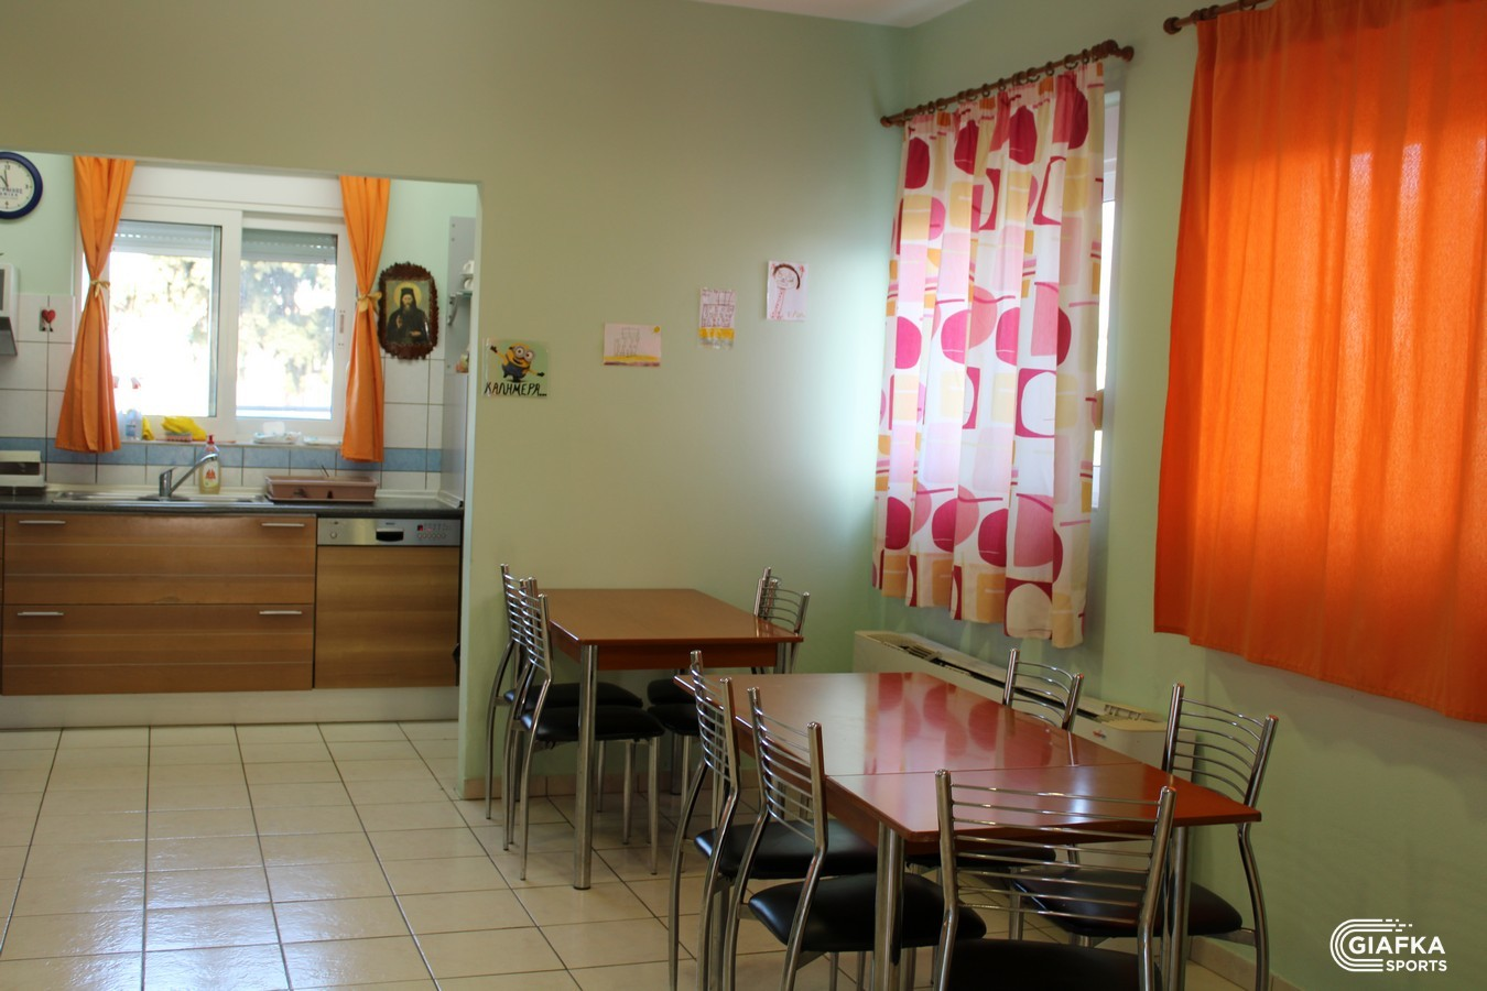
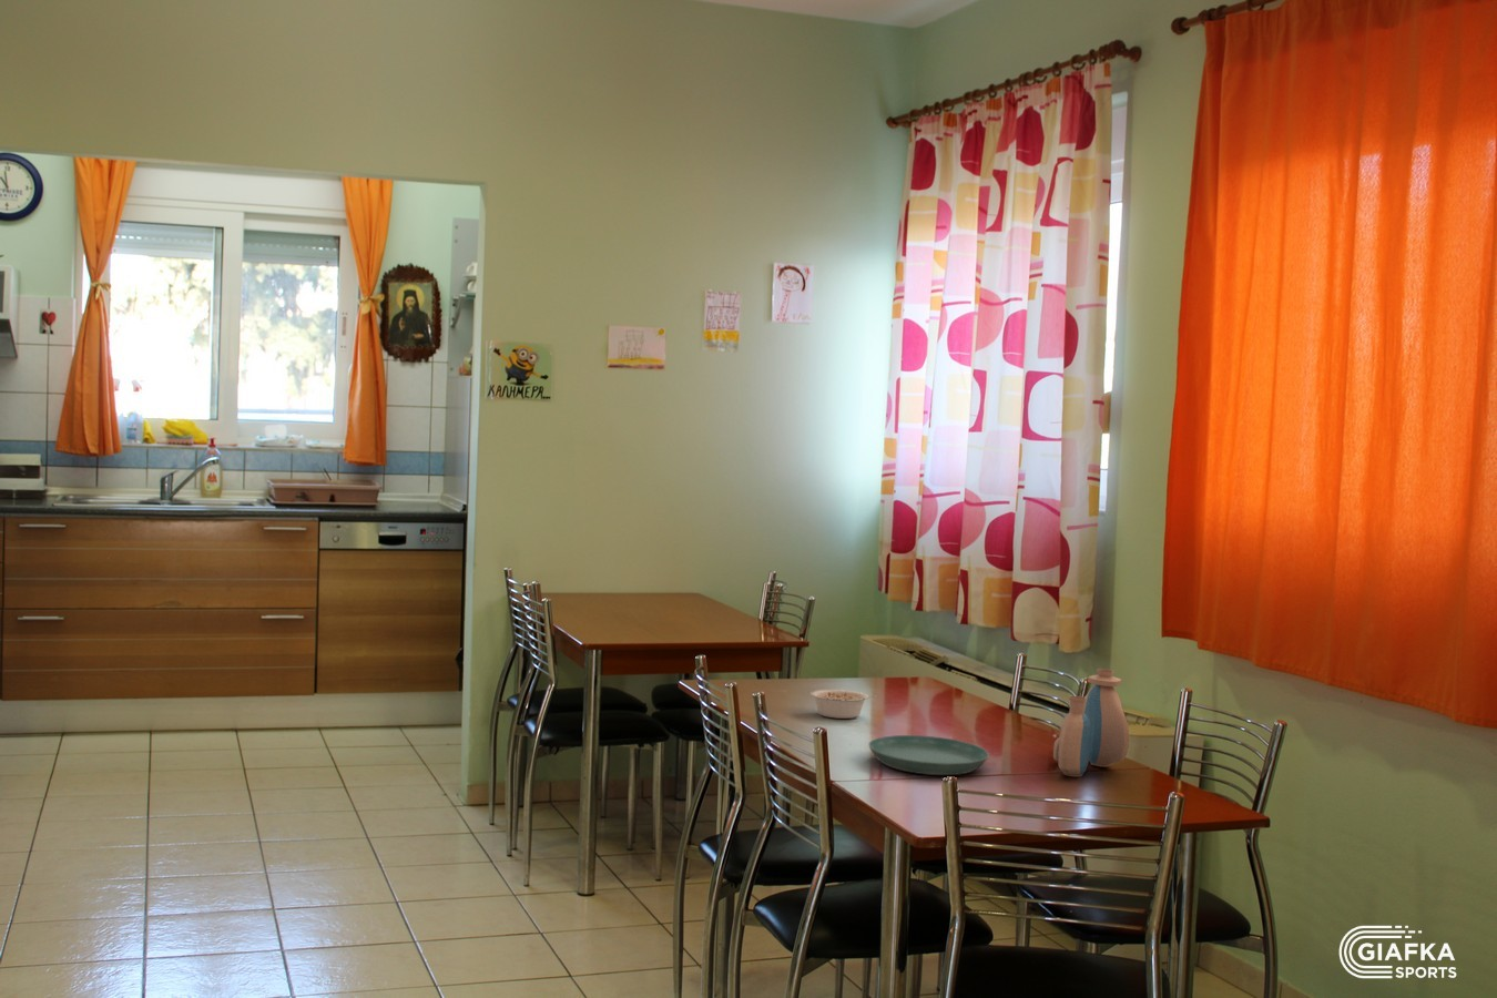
+ legume (842, 702)
+ saucer (927, 755)
+ water jug (1092, 720)
